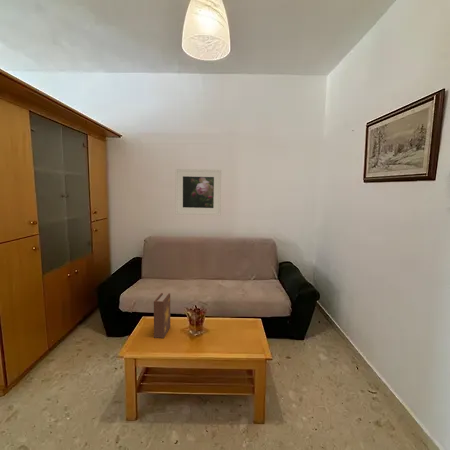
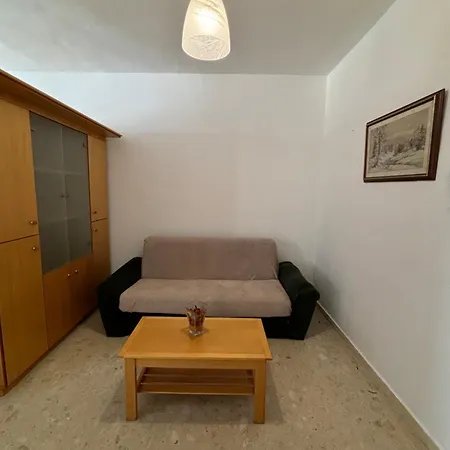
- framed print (198, 192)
- book (162, 314)
